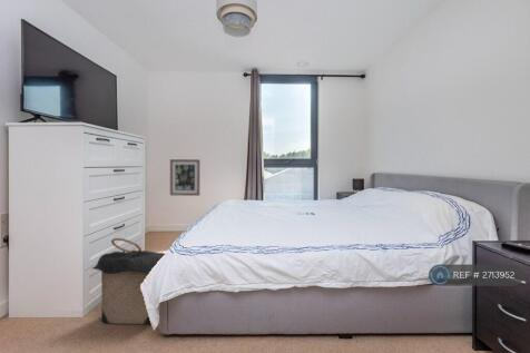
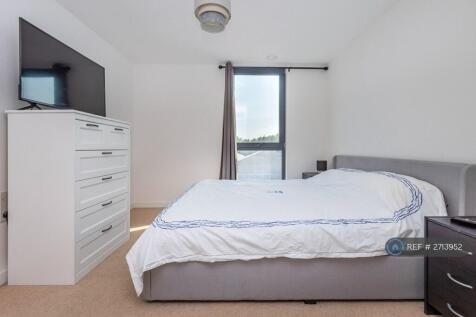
- laundry hamper (135, 275)
- wall art (185, 177)
